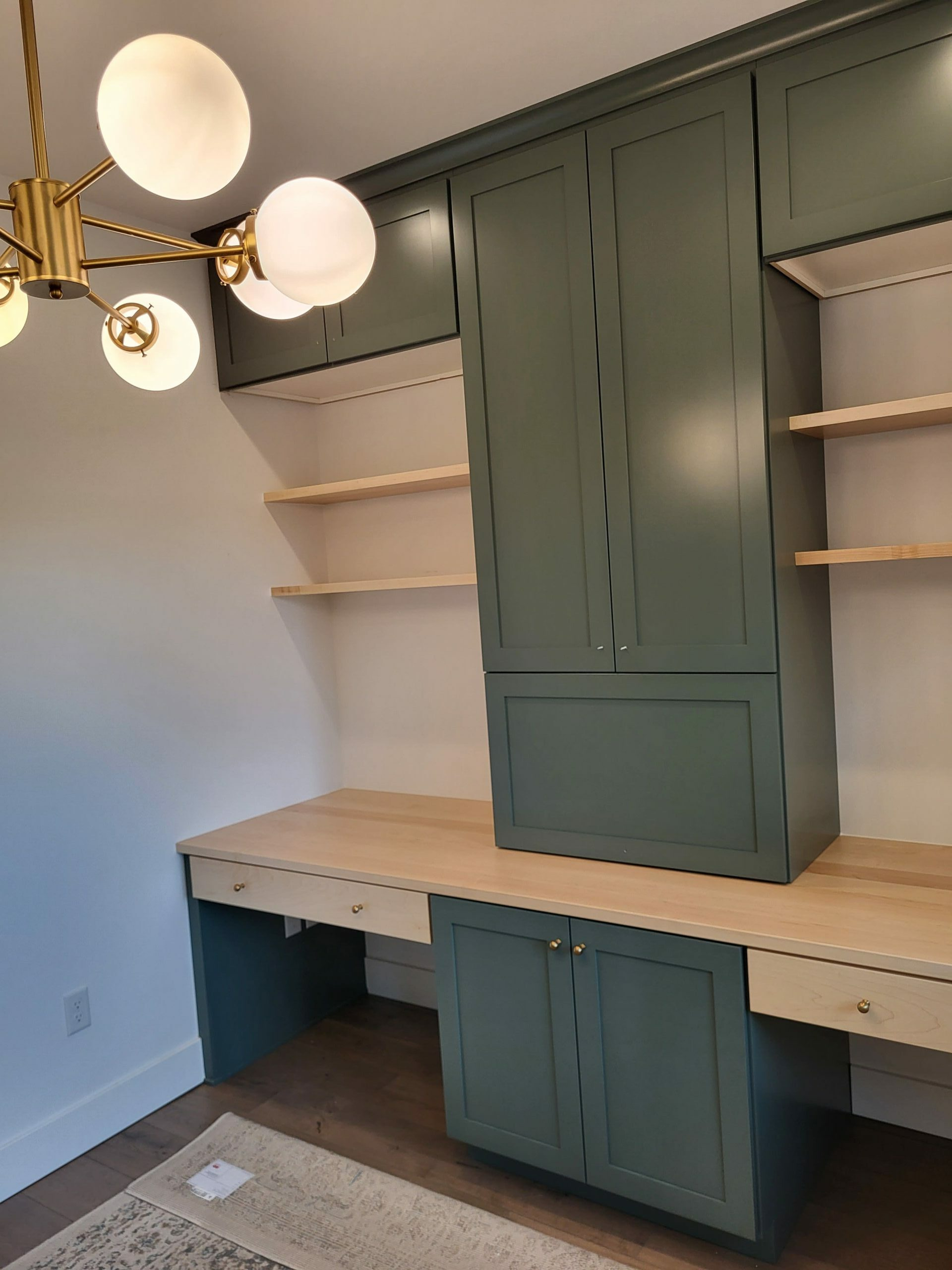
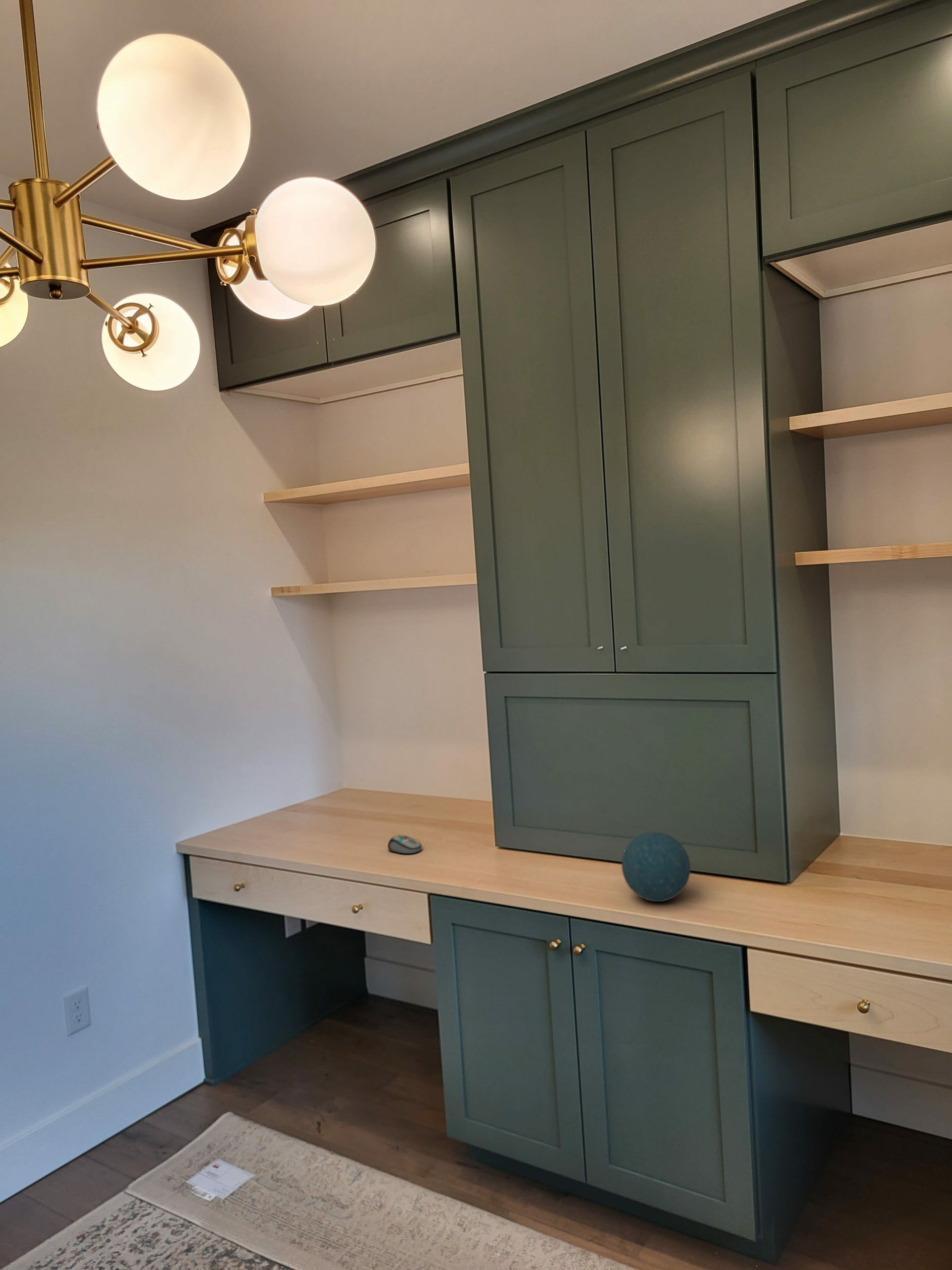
+ decorative orb (655, 866)
+ computer mouse (404, 843)
